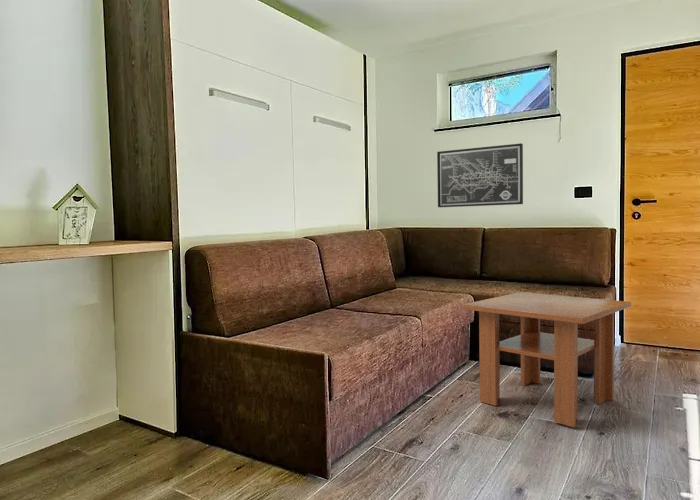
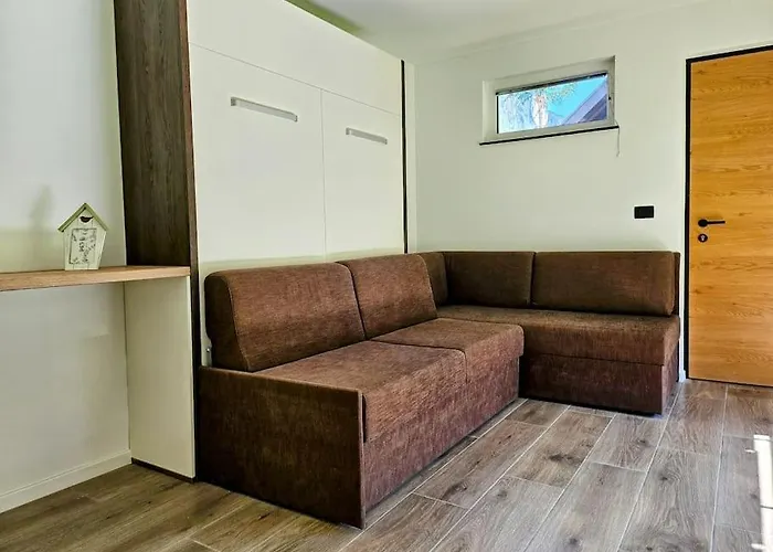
- coffee table (546, 352)
- wall art (478, 177)
